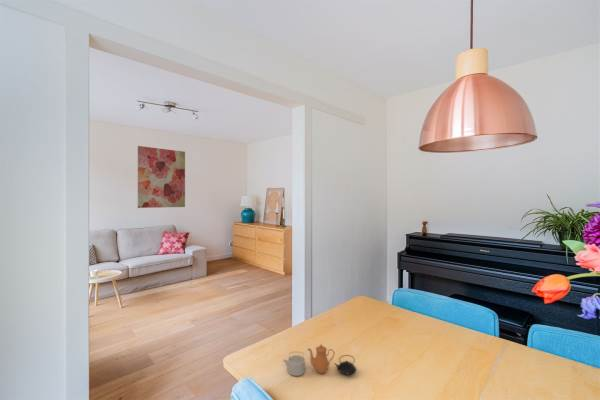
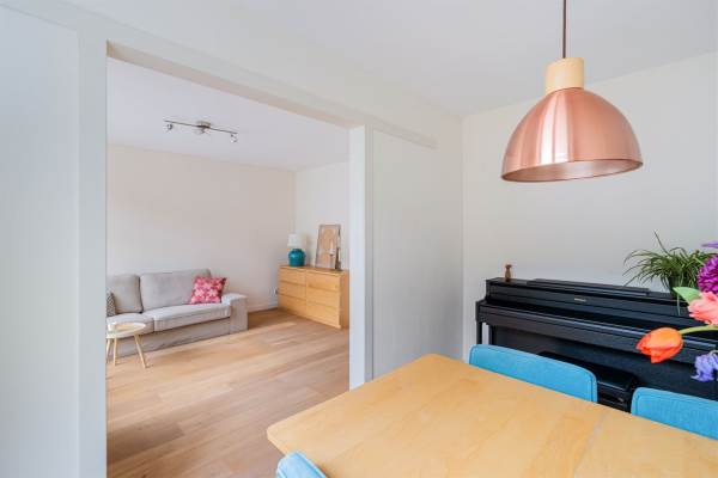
- teapot (319, 357)
- wall art (162, 178)
